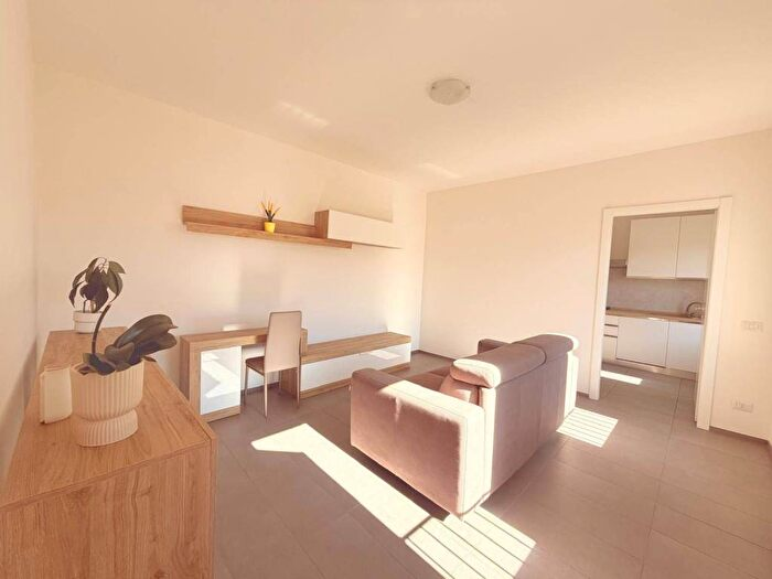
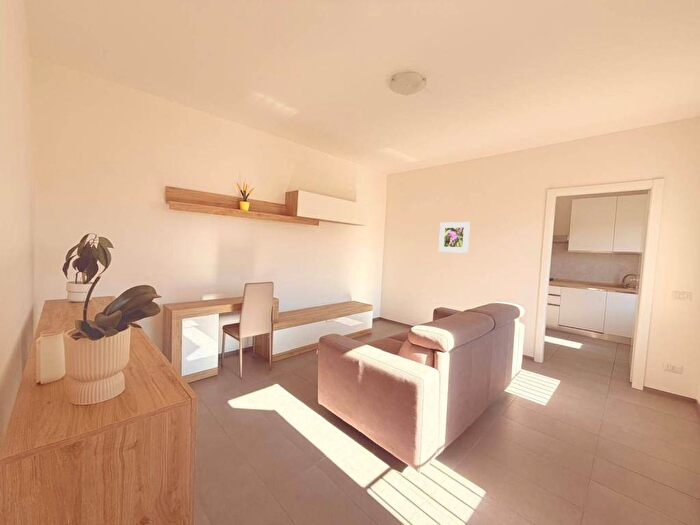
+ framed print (453, 237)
